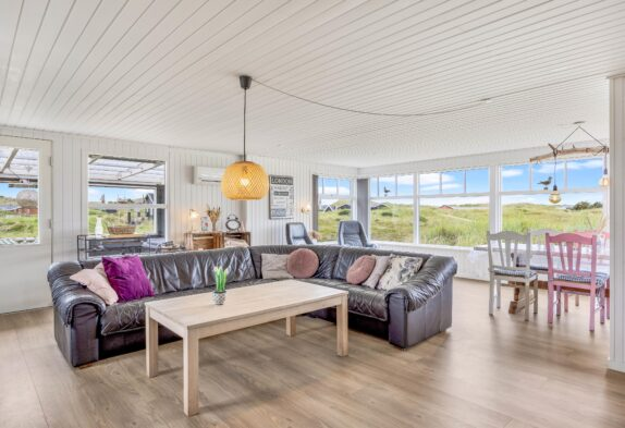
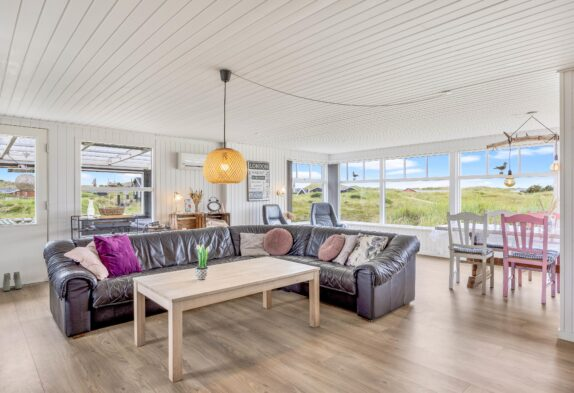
+ boots (13, 279)
